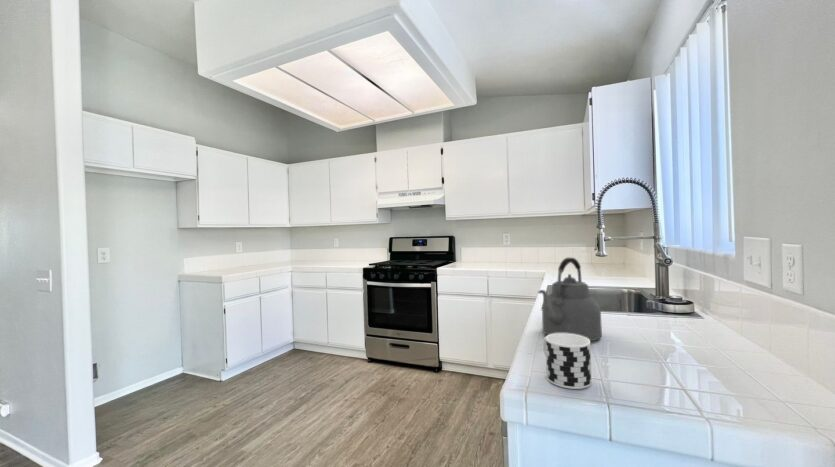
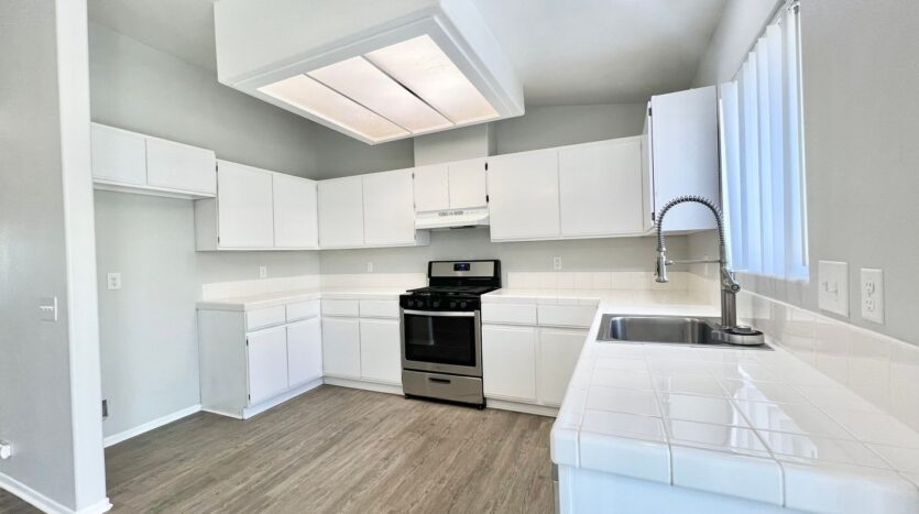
- kettle (563, 297)
- cup (562, 357)
